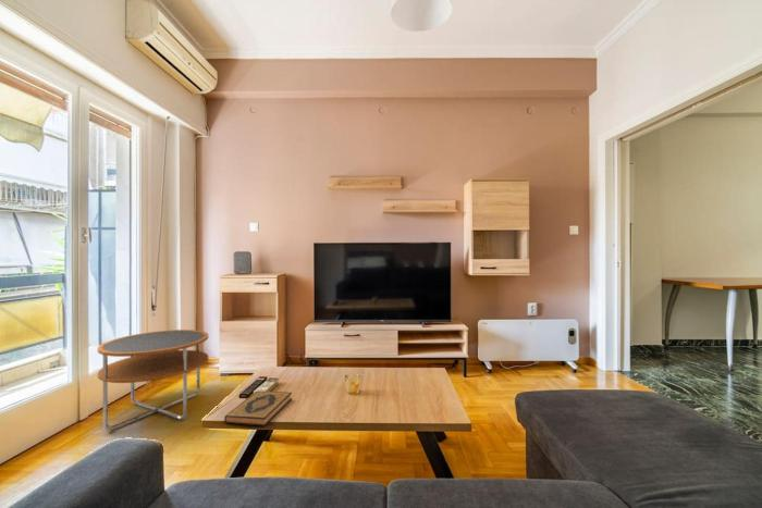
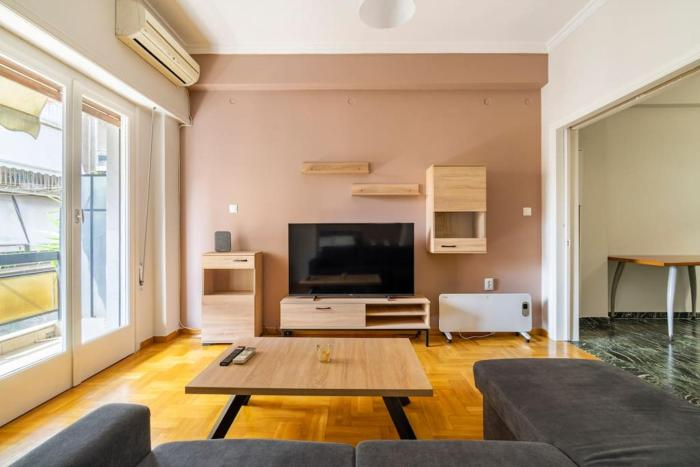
- hardback book (260, 406)
- side table (157, 375)
